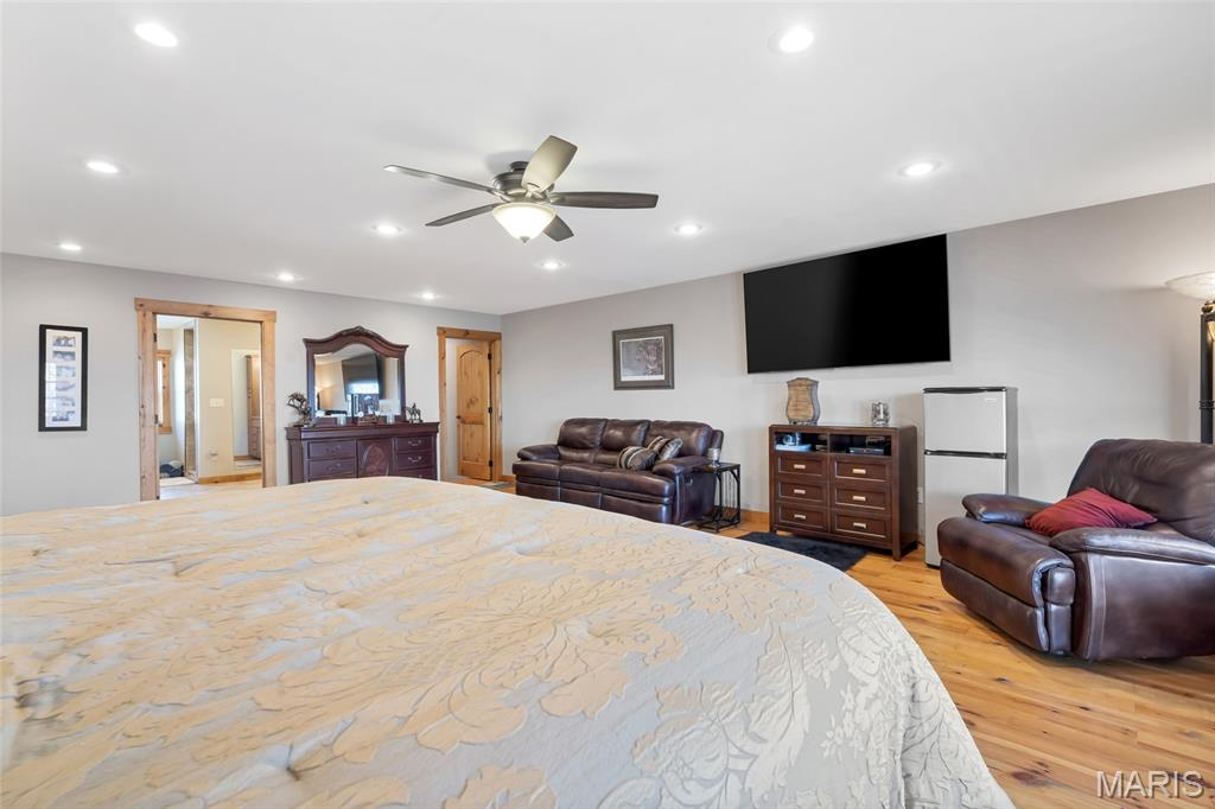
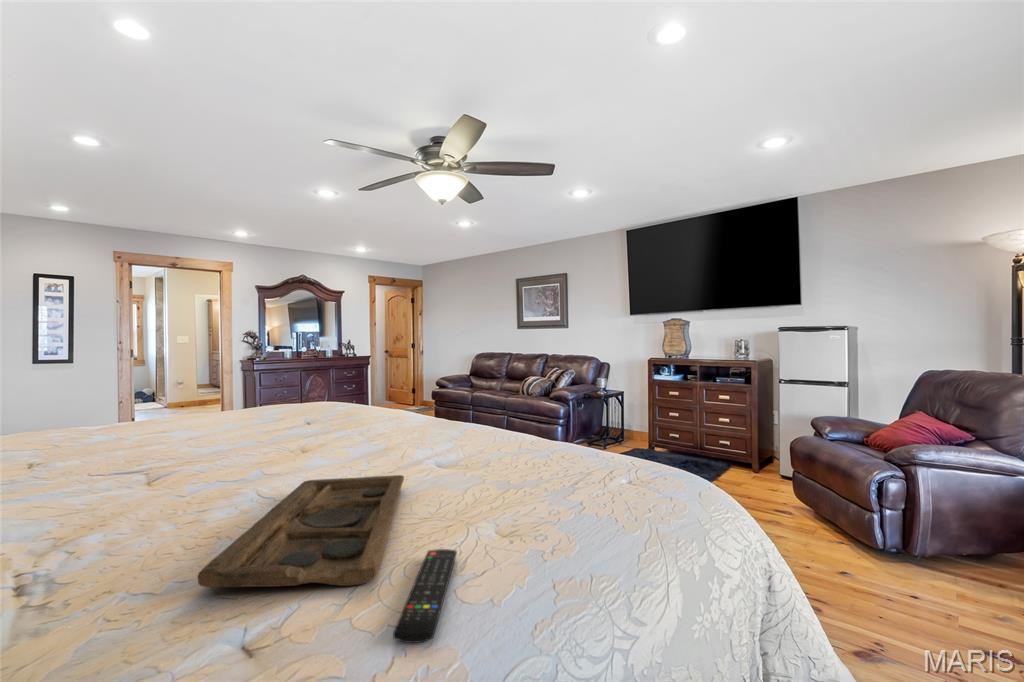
+ remote control (430, 588)
+ decorative tray (330, 517)
